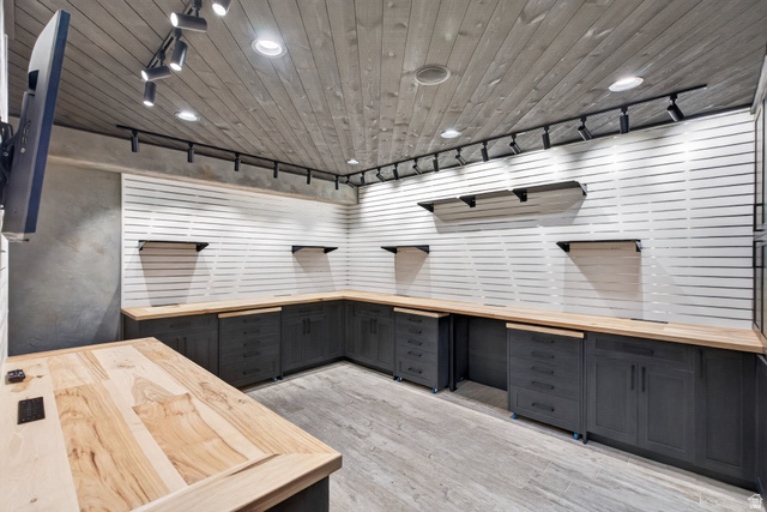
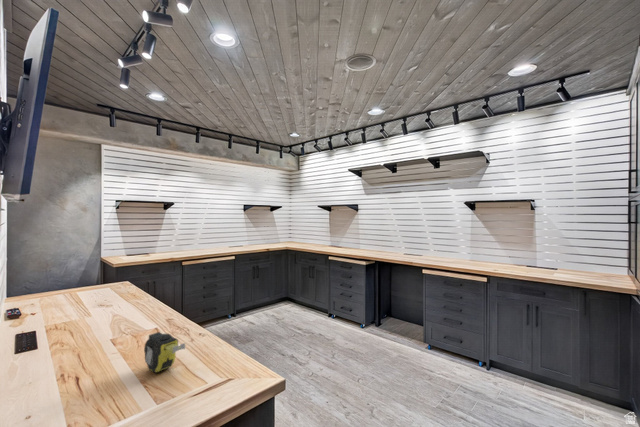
+ tape measure (163, 355)
